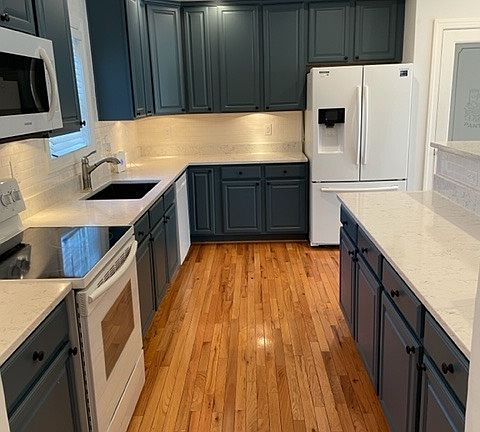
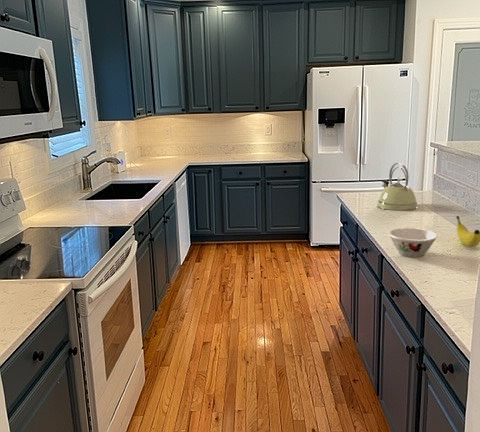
+ bowl (412, 243)
+ fruit (468, 233)
+ kettle (396, 184)
